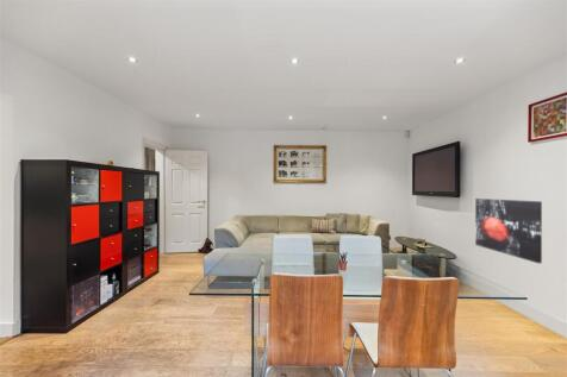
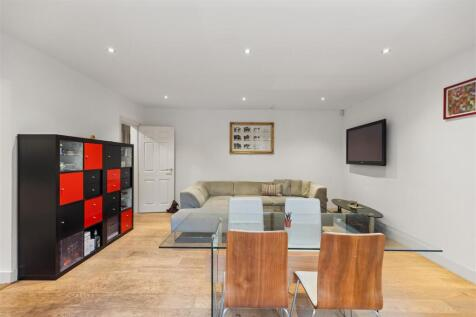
- wall art (504, 226)
